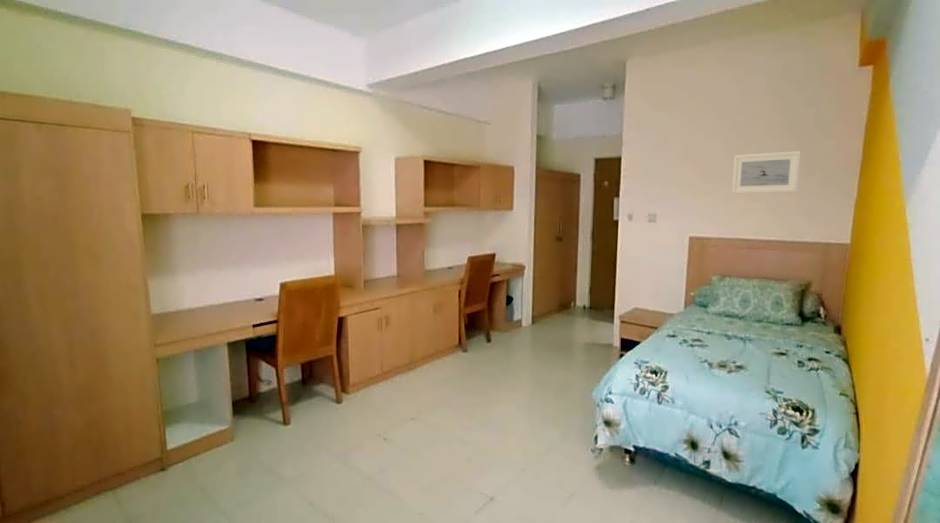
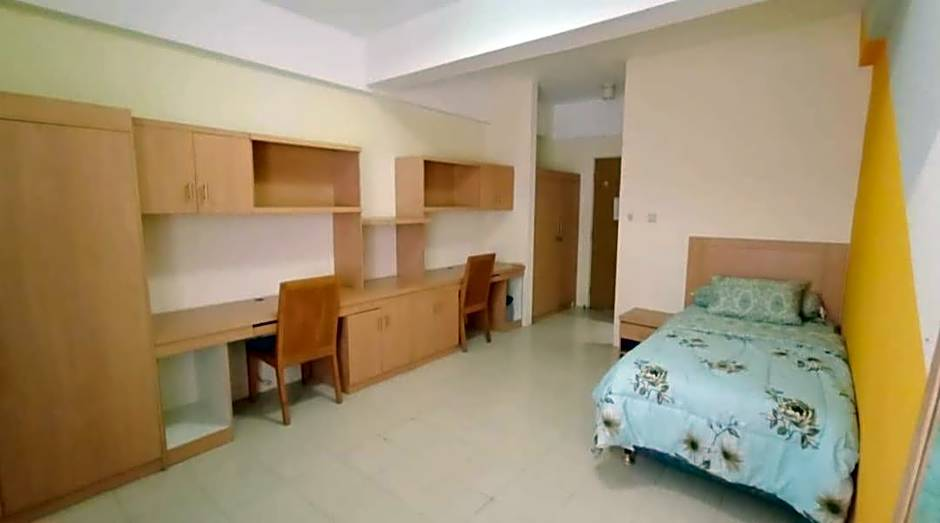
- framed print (764, 173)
